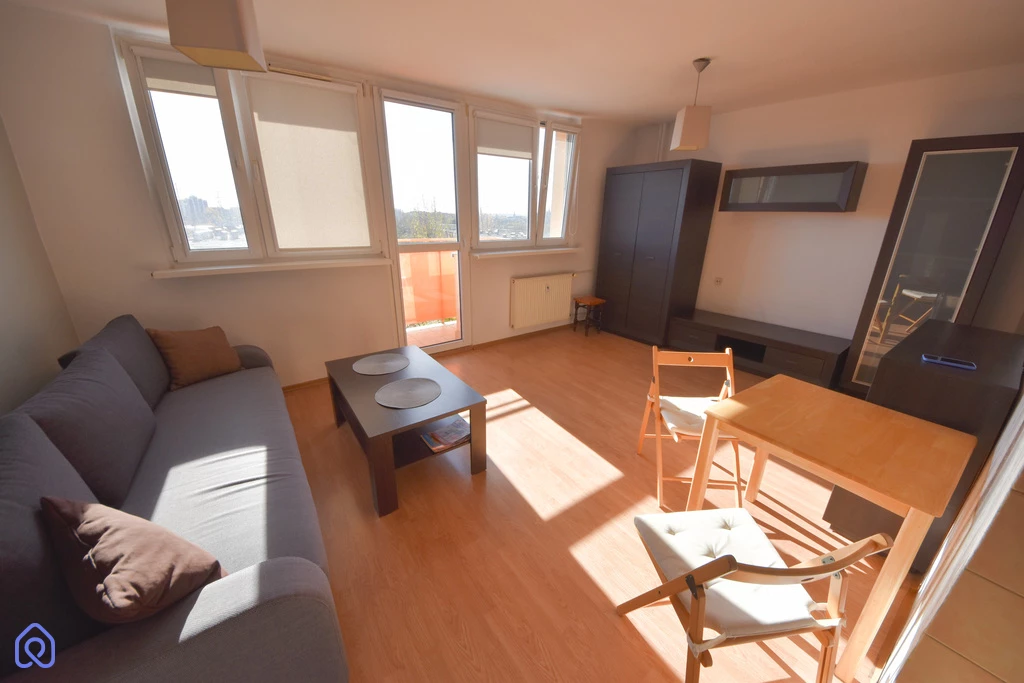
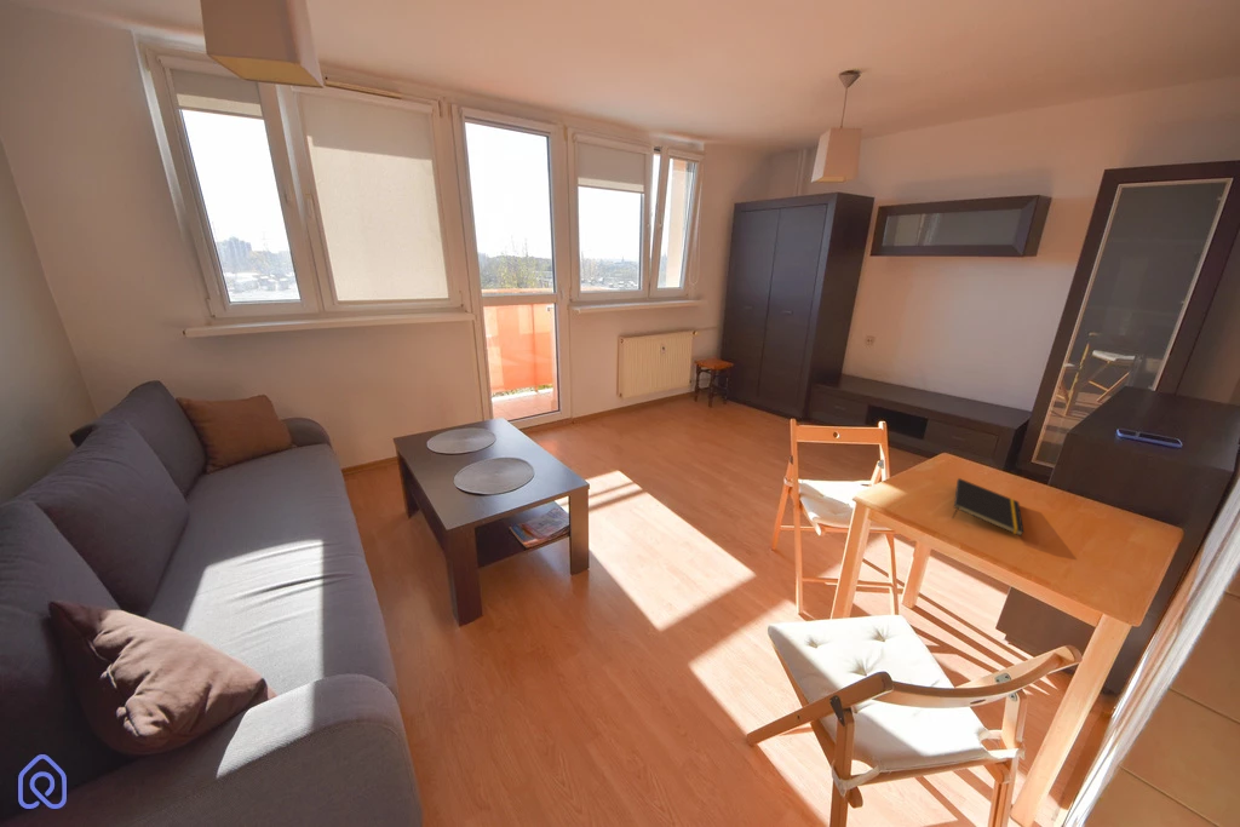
+ notepad (987, 504)
